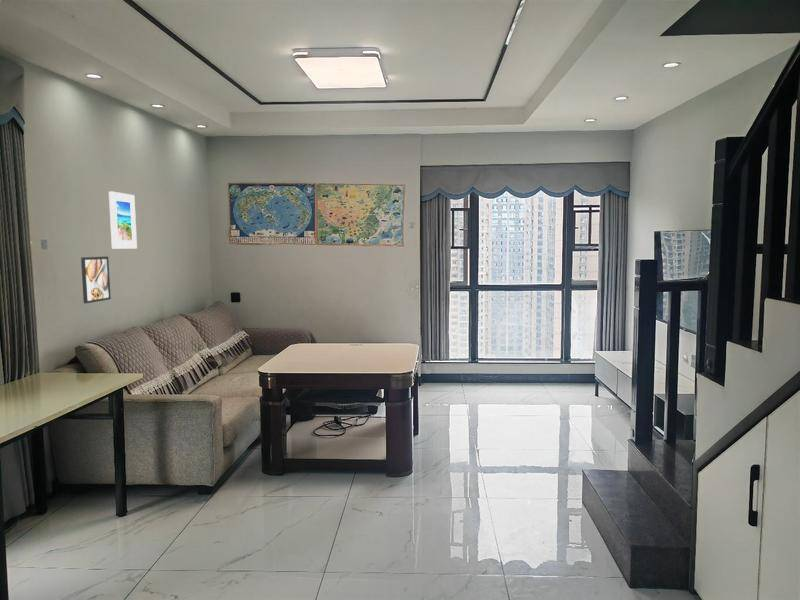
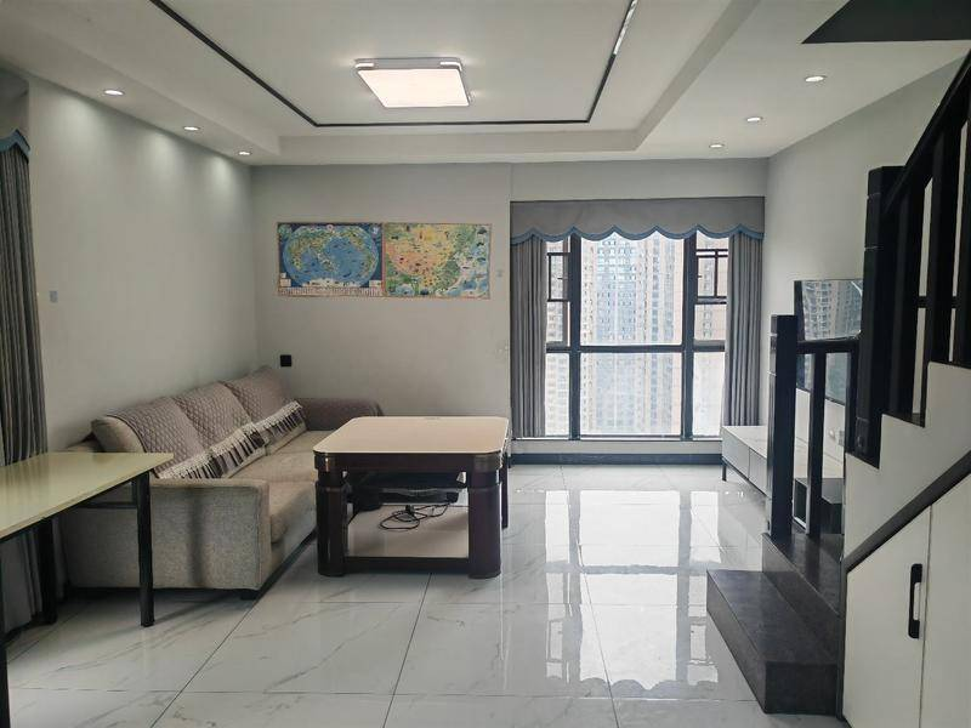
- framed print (123, 221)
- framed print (96, 279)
